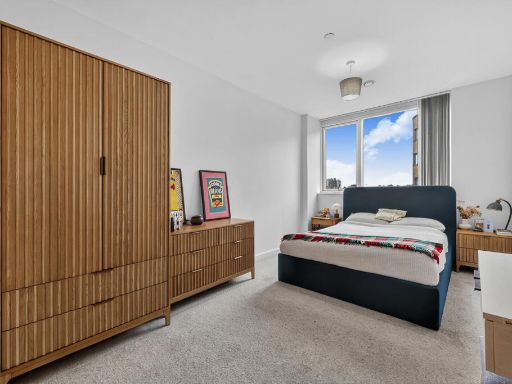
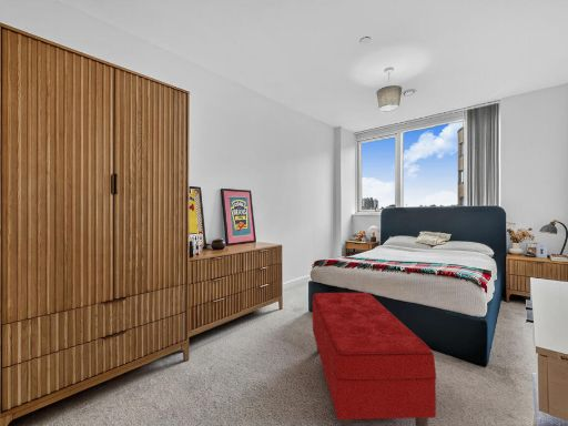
+ bench (357, 349)
